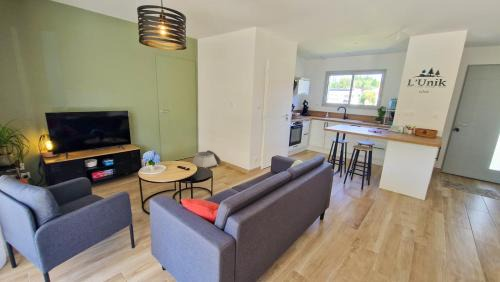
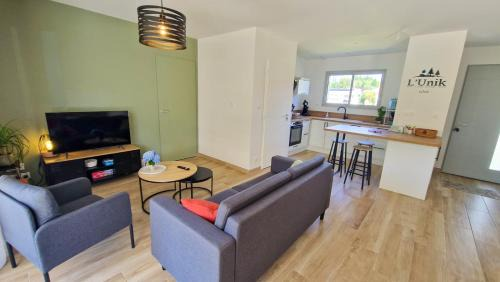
- basket (207, 158)
